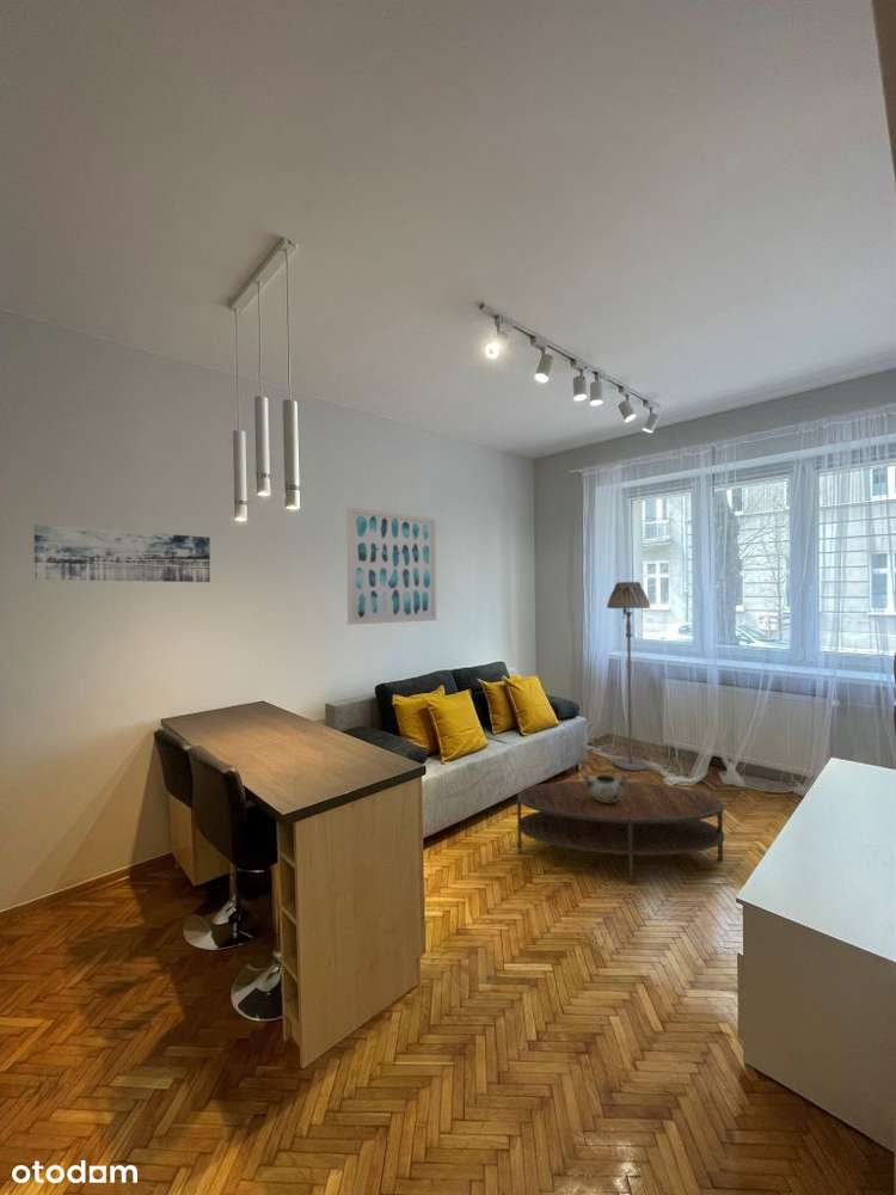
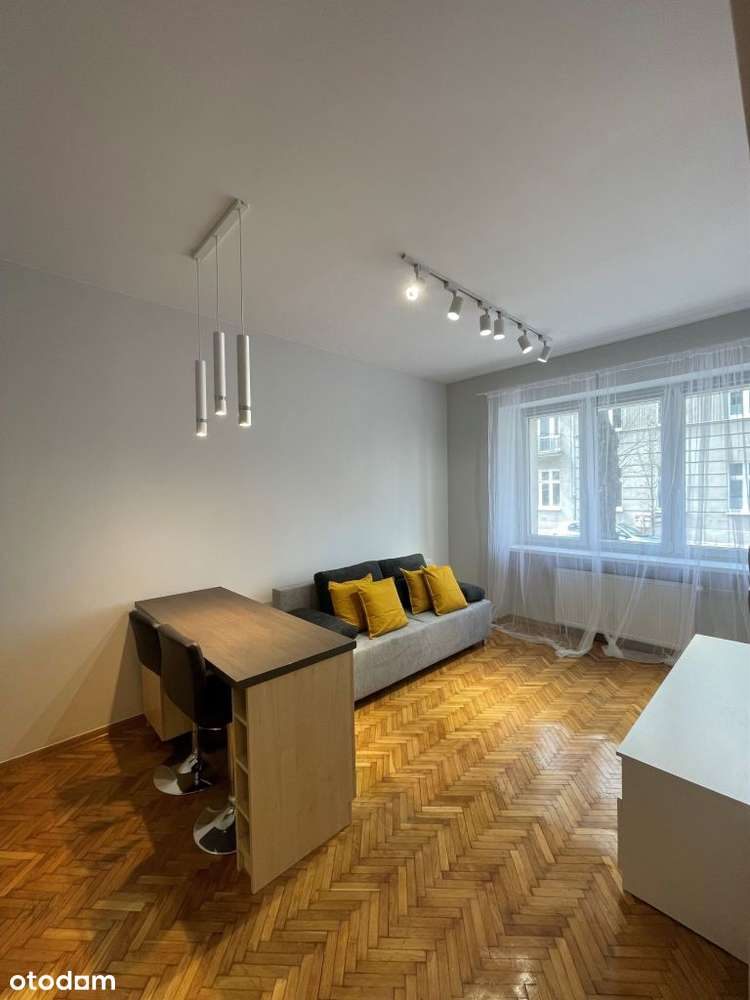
- coffee table (618, 827)
- floor lamp (628, 673)
- wall art (130, 556)
- decorative bowl (605, 785)
- wall art (394, 568)
